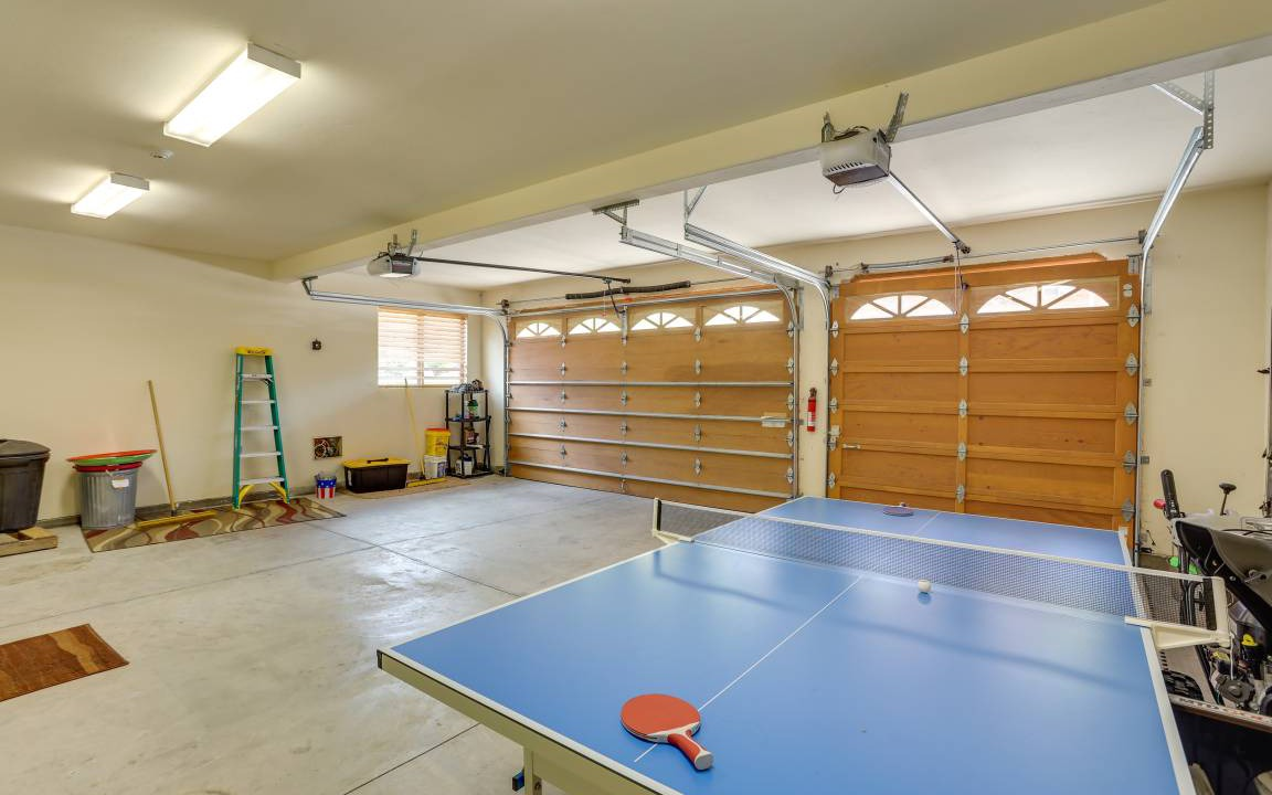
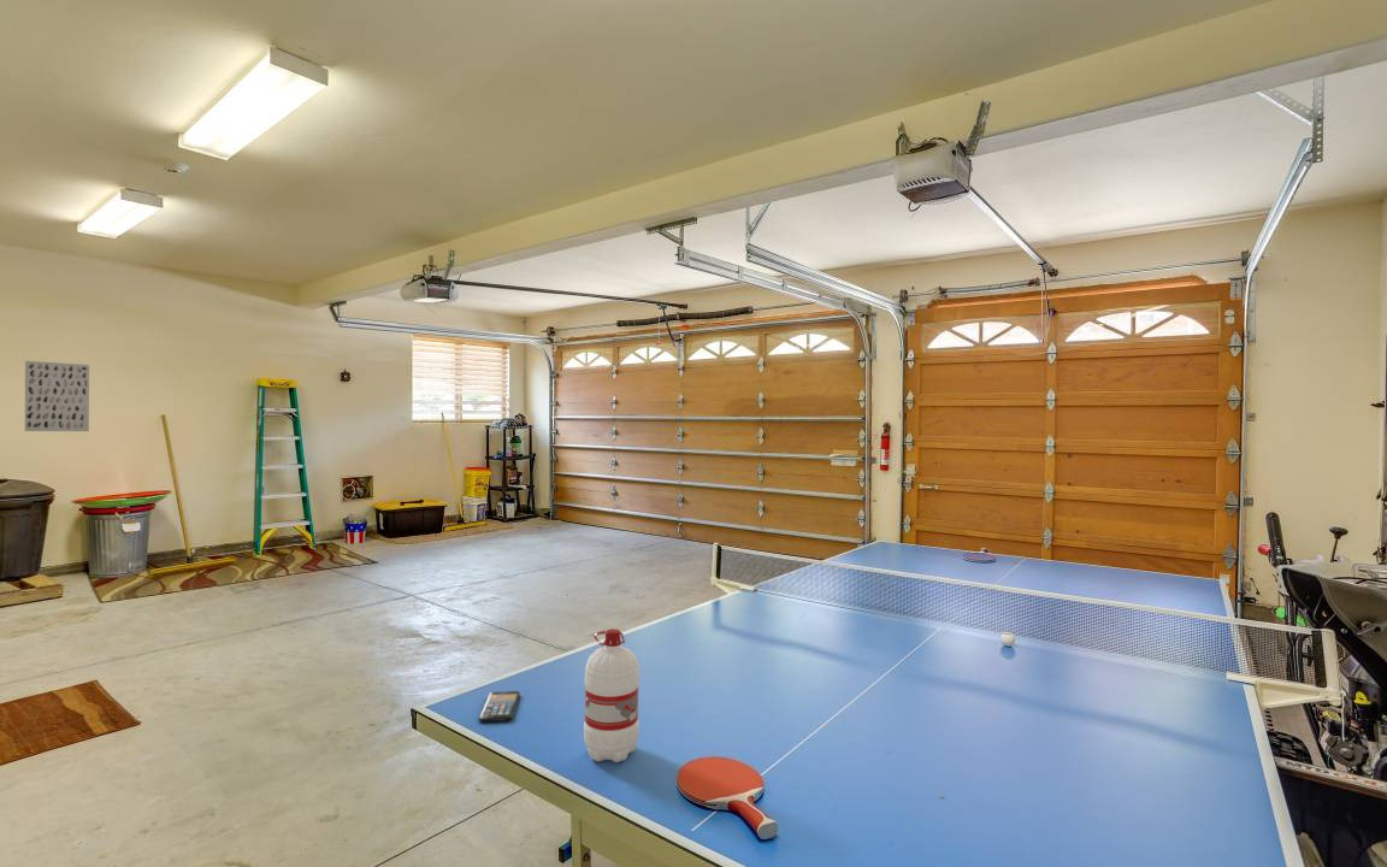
+ smartphone (500, 706)
+ water bottle (612, 691)
+ wall art (58, 396)
